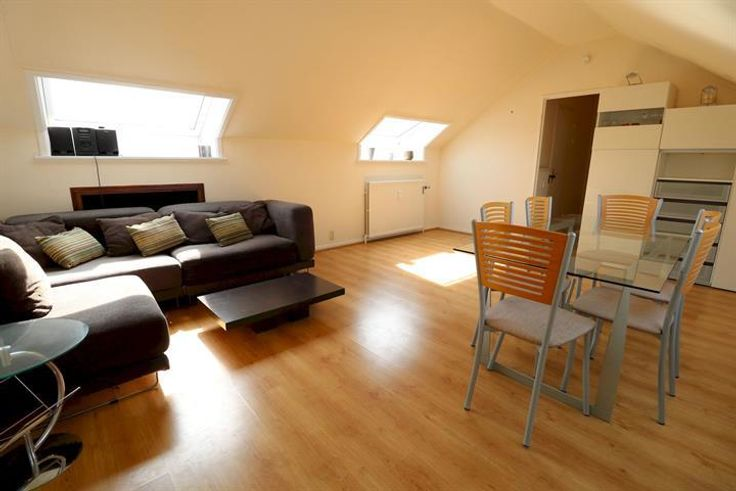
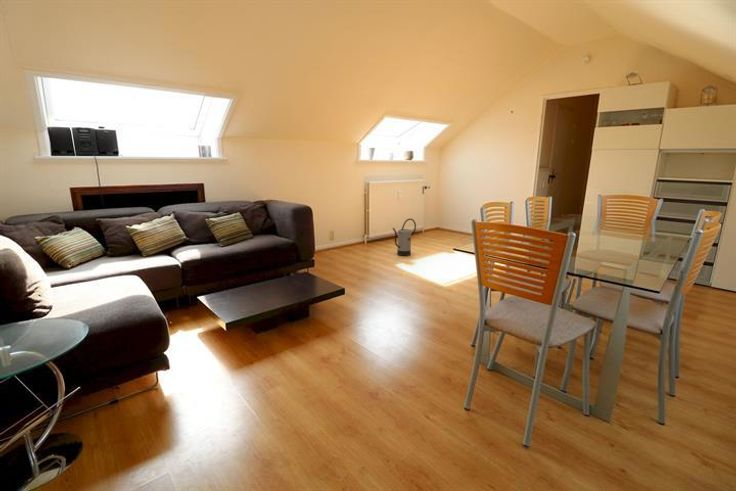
+ watering can (404, 236)
